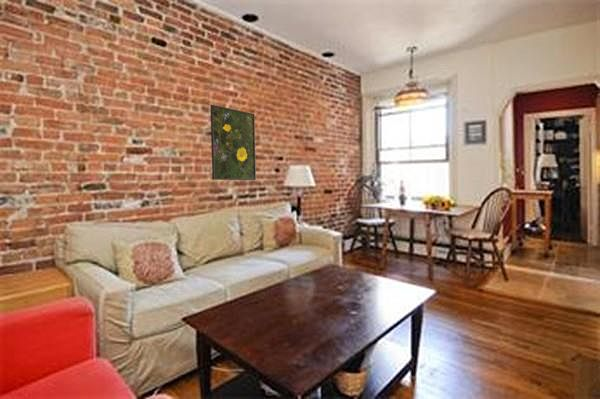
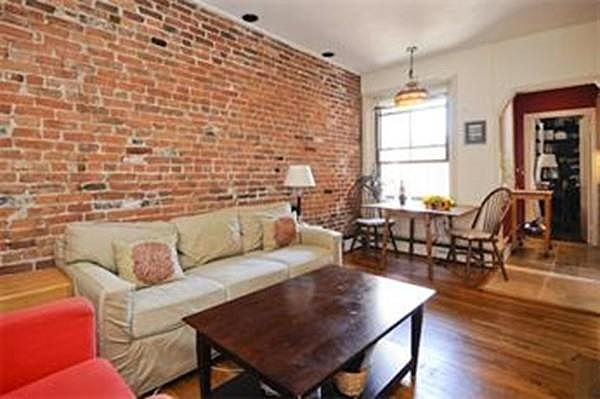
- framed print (234, 144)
